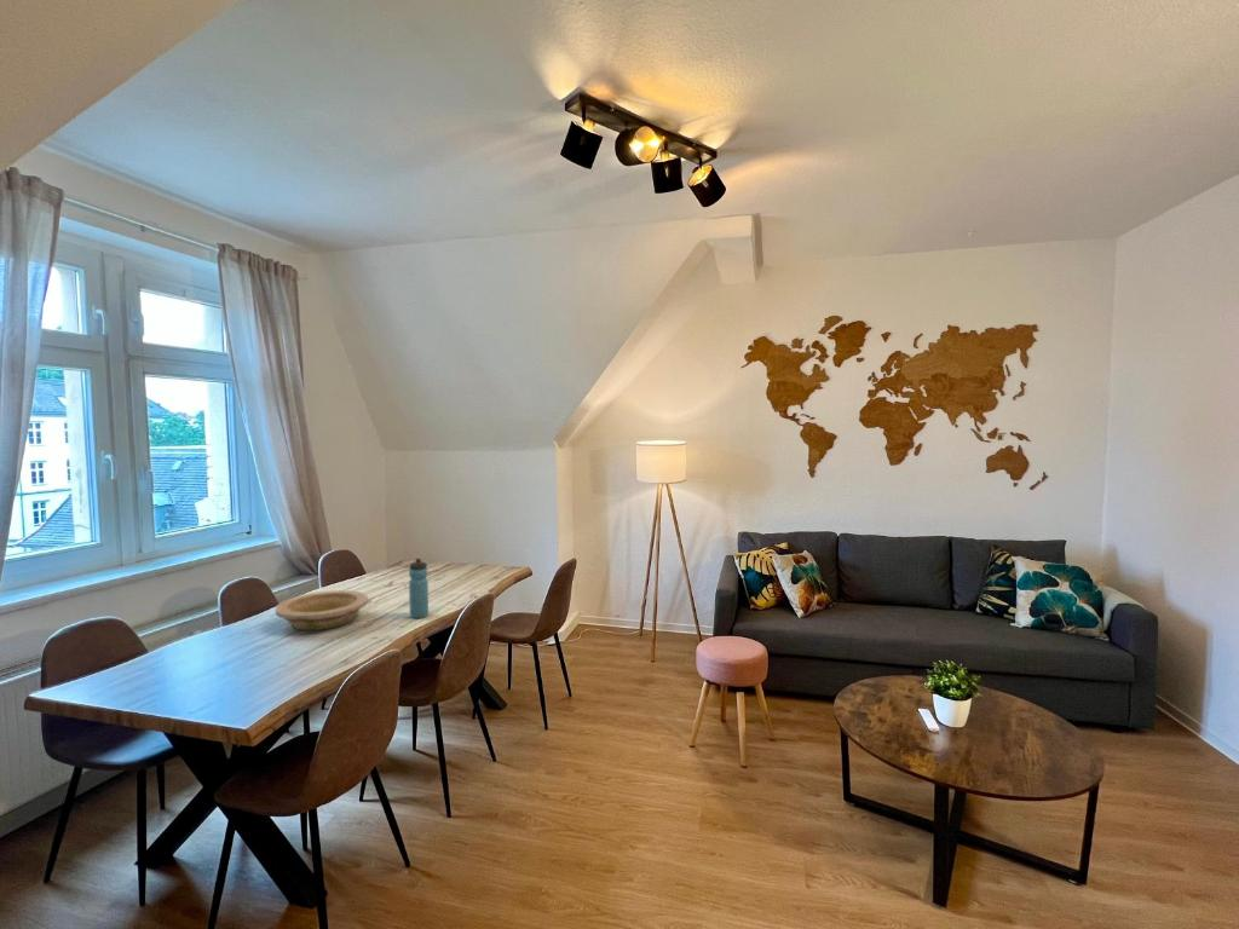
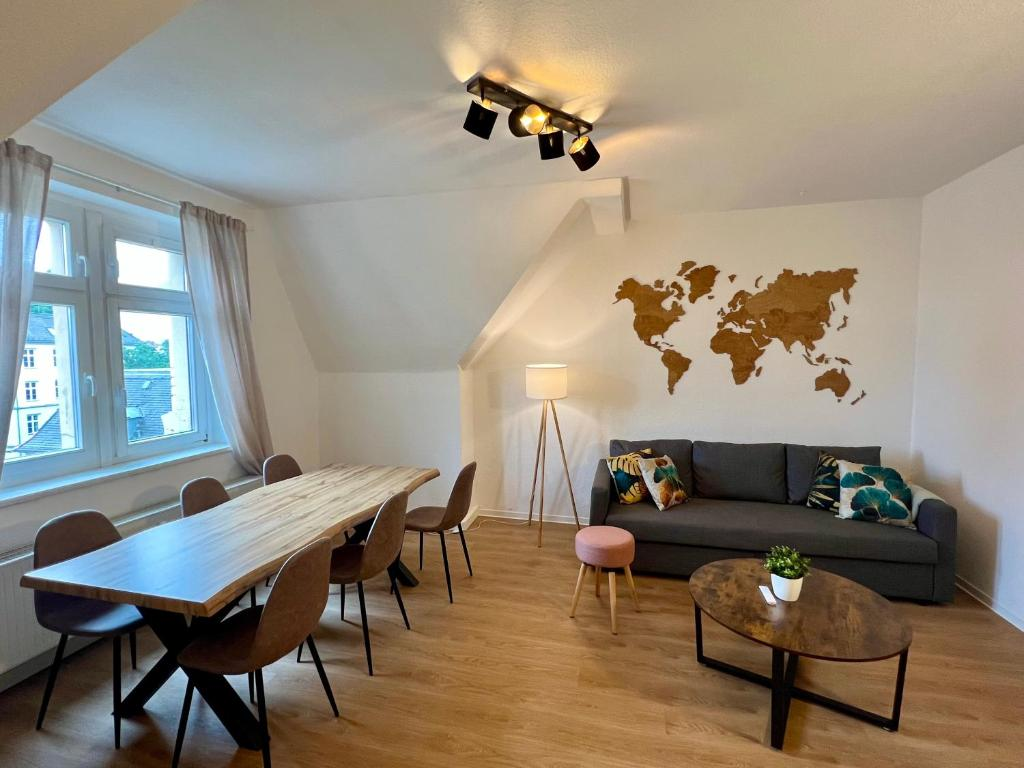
- water bottle (419, 587)
- bowl (323, 611)
